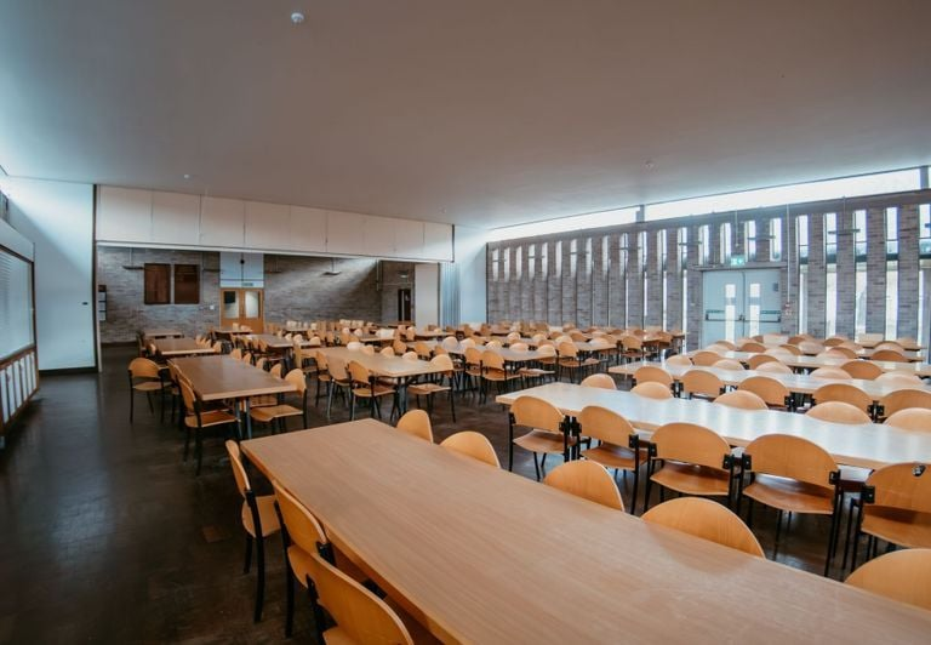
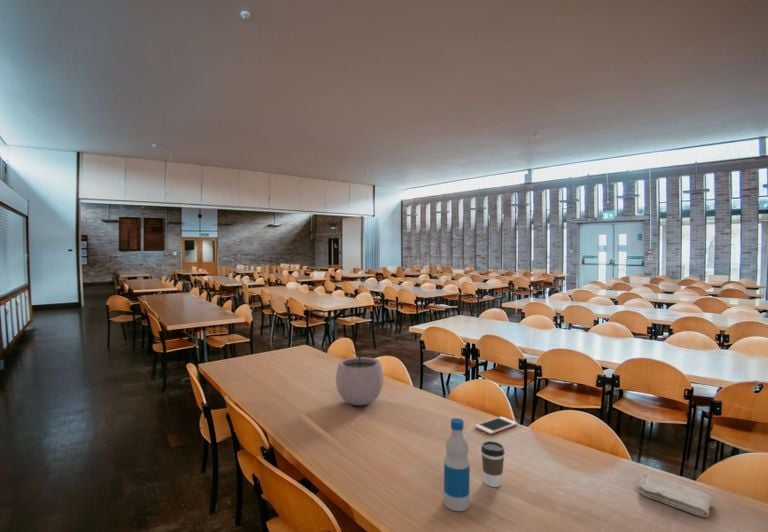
+ washcloth (673, 493)
+ cell phone (496, 425)
+ bottle (456, 462)
+ plant pot (359, 373)
+ coffee cup (492, 464)
